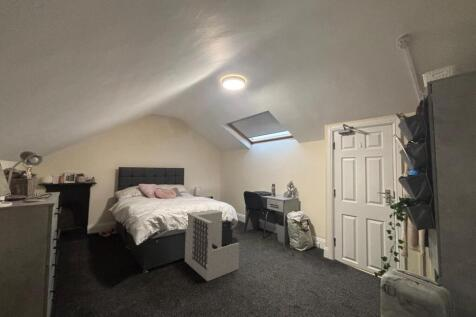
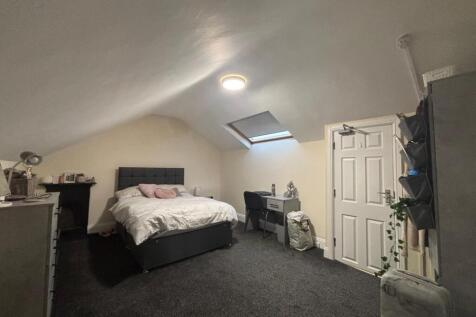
- architectural model (211, 239)
